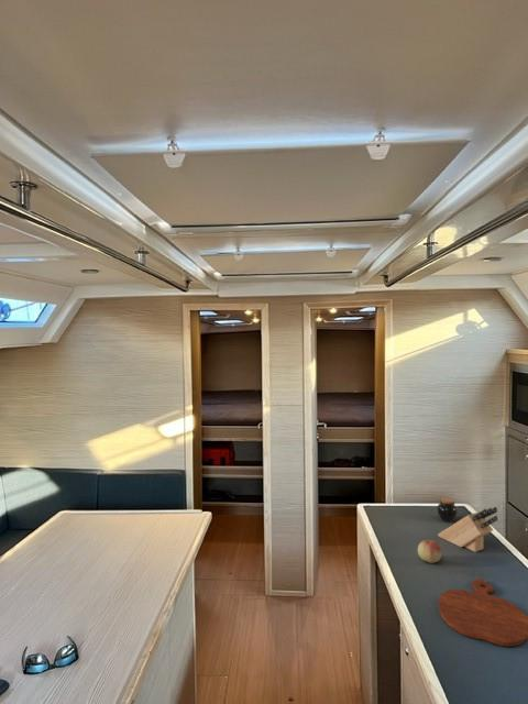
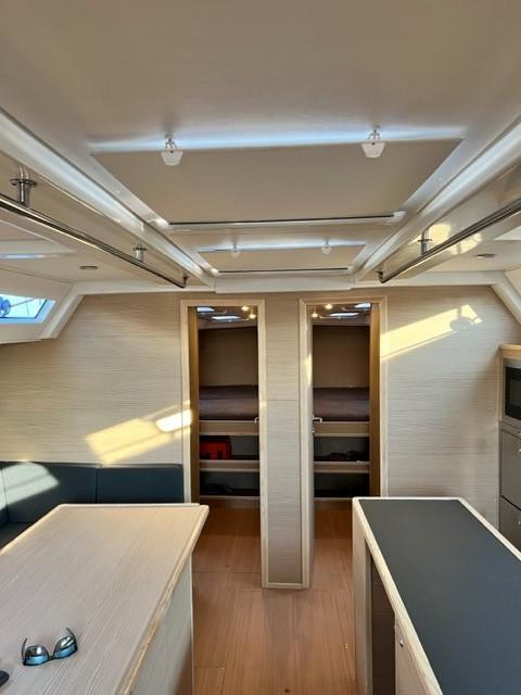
- fruit (429, 551)
- knife block (468, 522)
- cutting board (482, 606)
- jar (447, 509)
